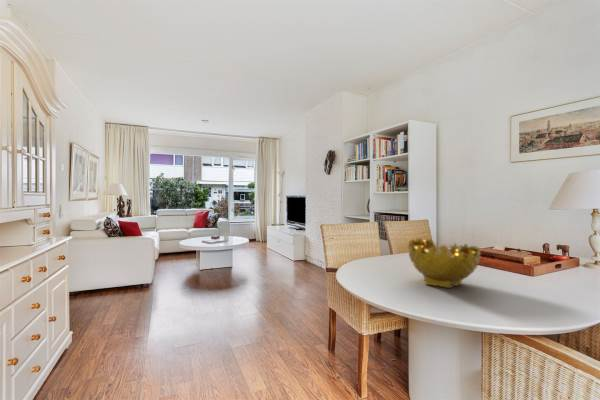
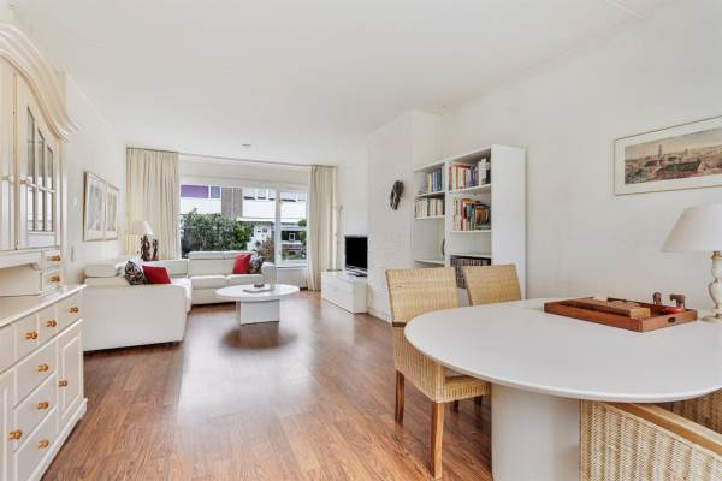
- decorative bowl (442, 262)
